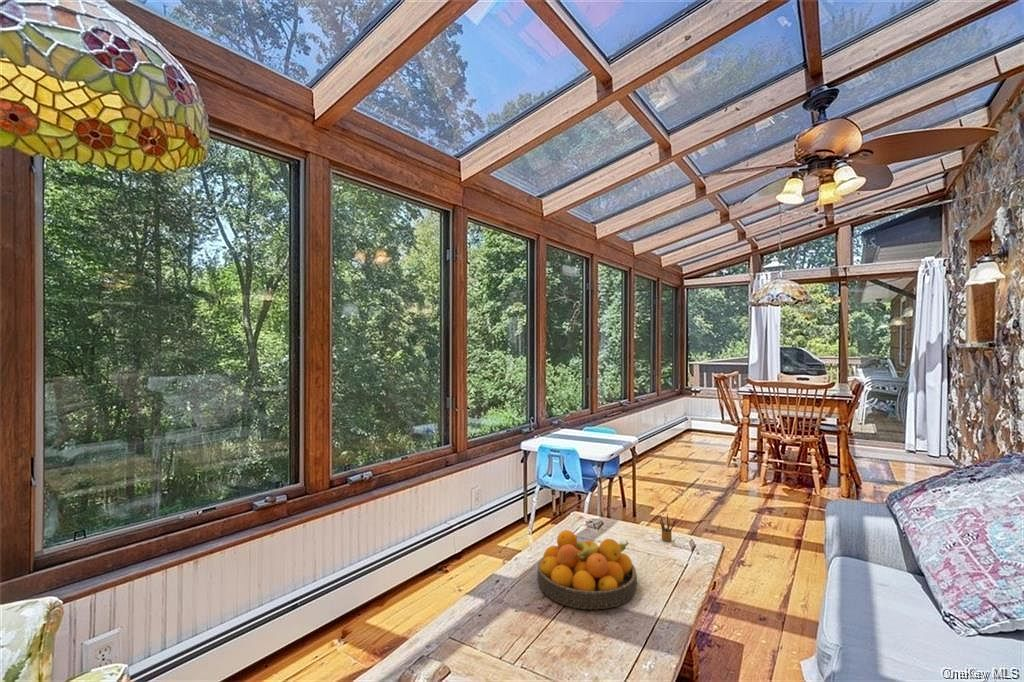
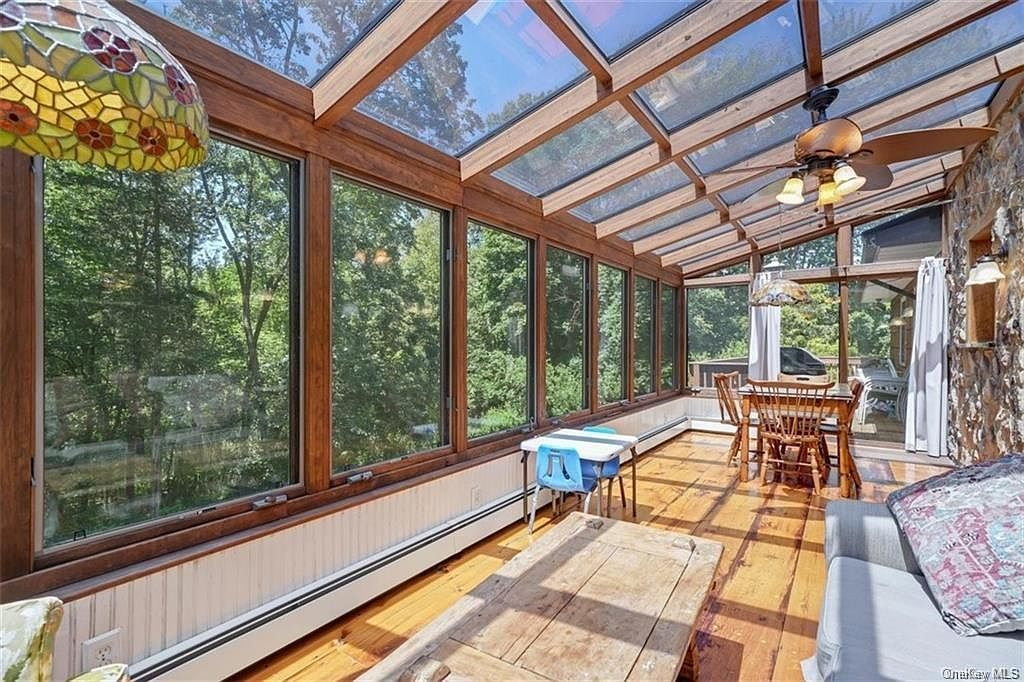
- pencil box (667, 527)
- fruit bowl (586, 560)
